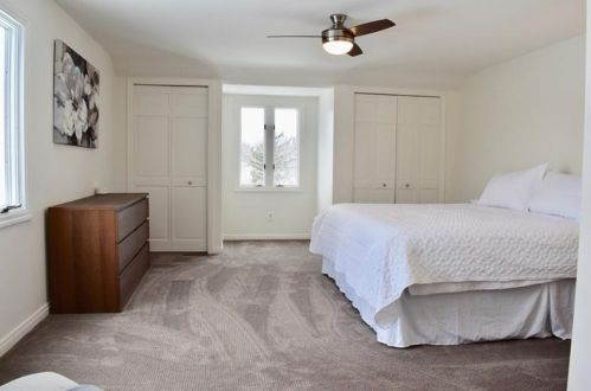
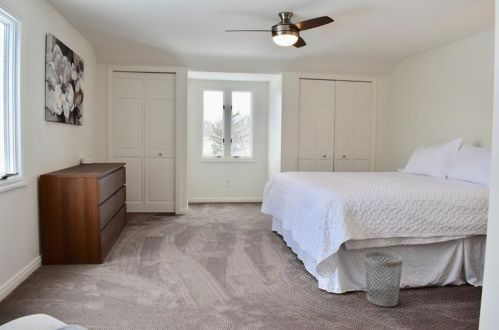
+ wastebasket (382, 278)
